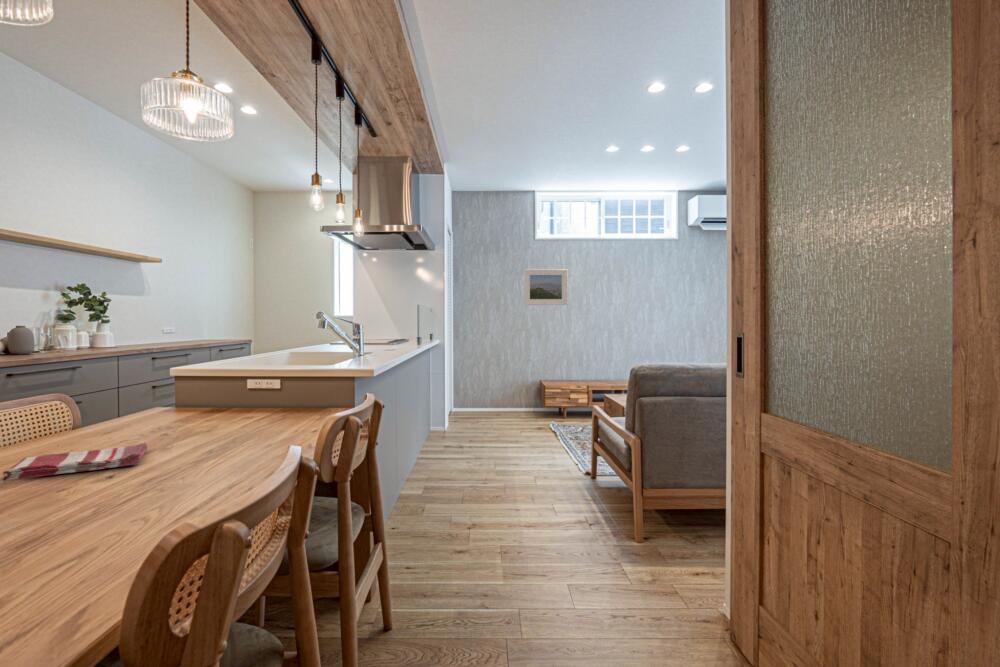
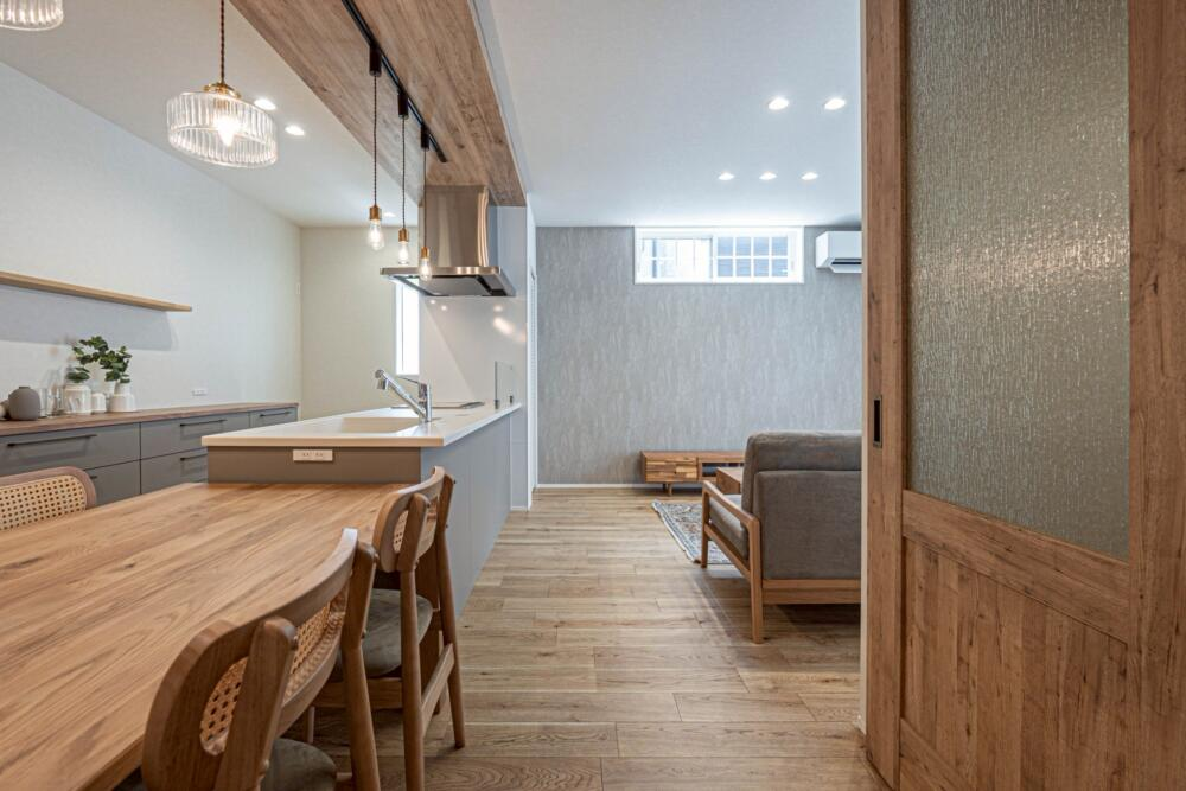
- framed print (545, 287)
- dish towel (82, 458)
